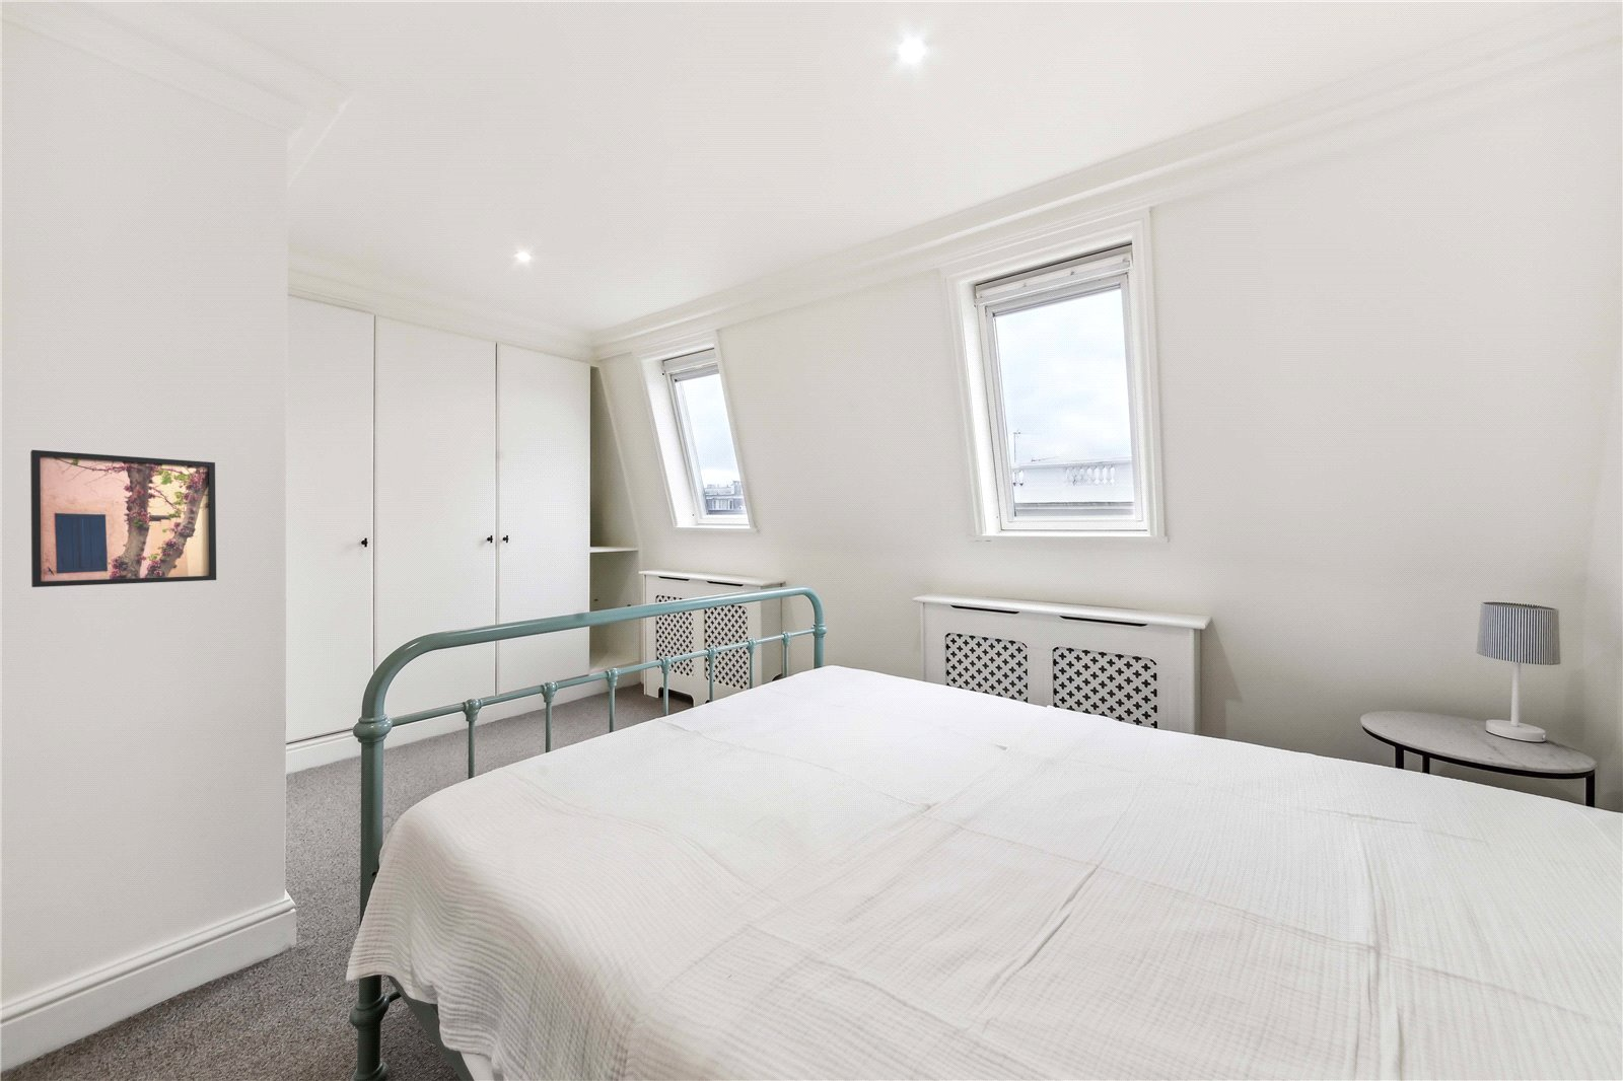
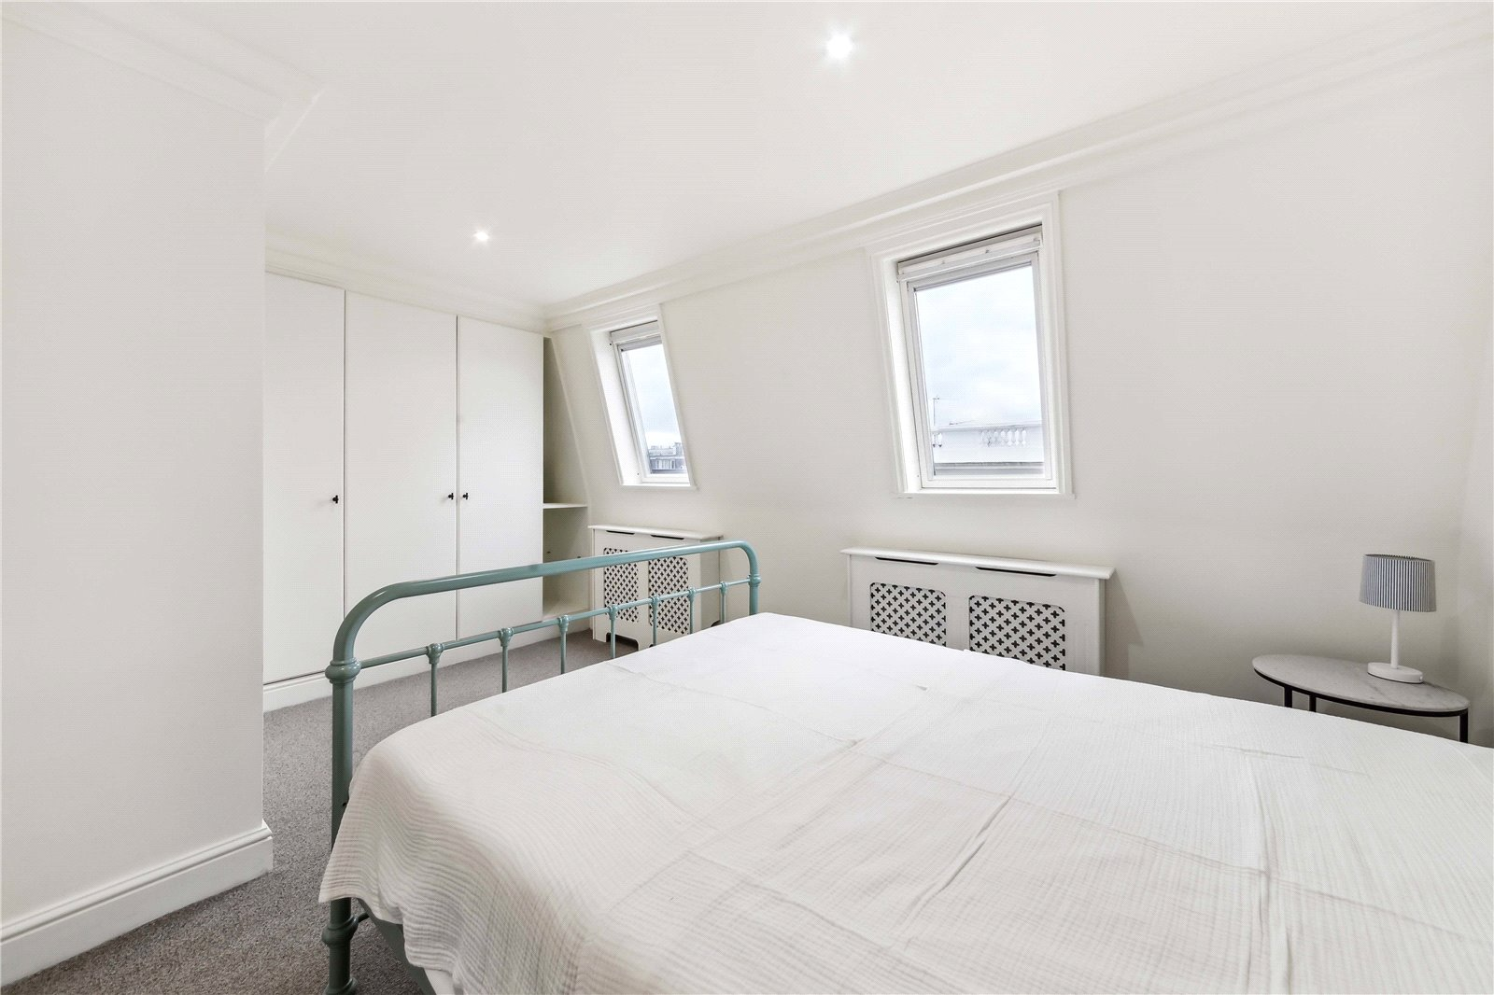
- wall art (130, 520)
